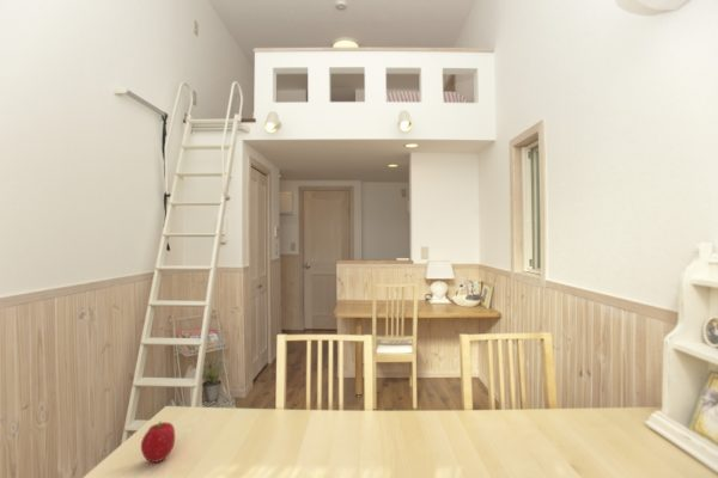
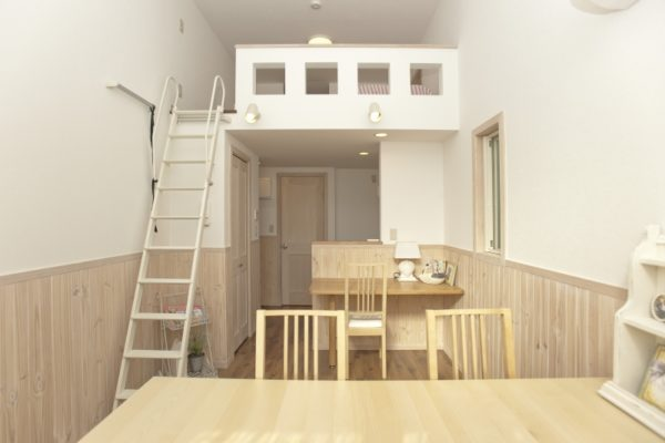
- fruit (158, 440)
